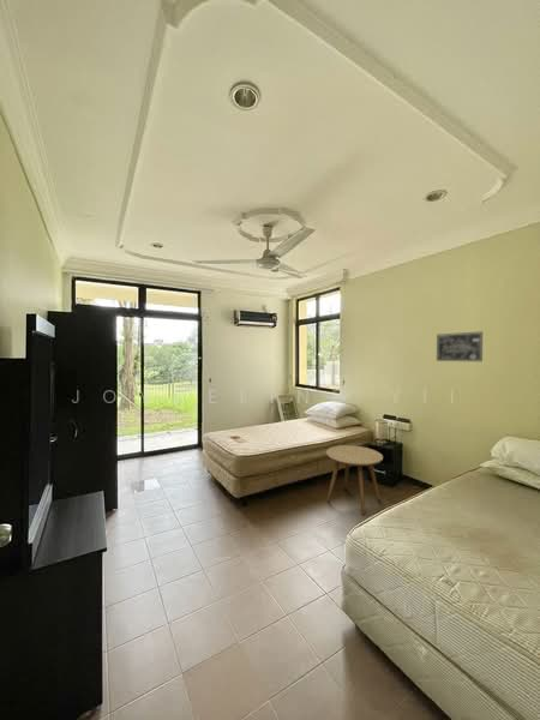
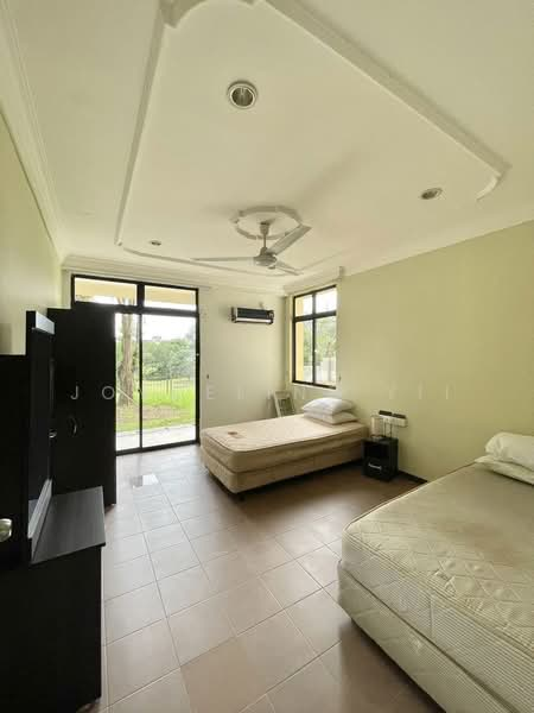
- wall art (457, 347)
- side table (359, 476)
